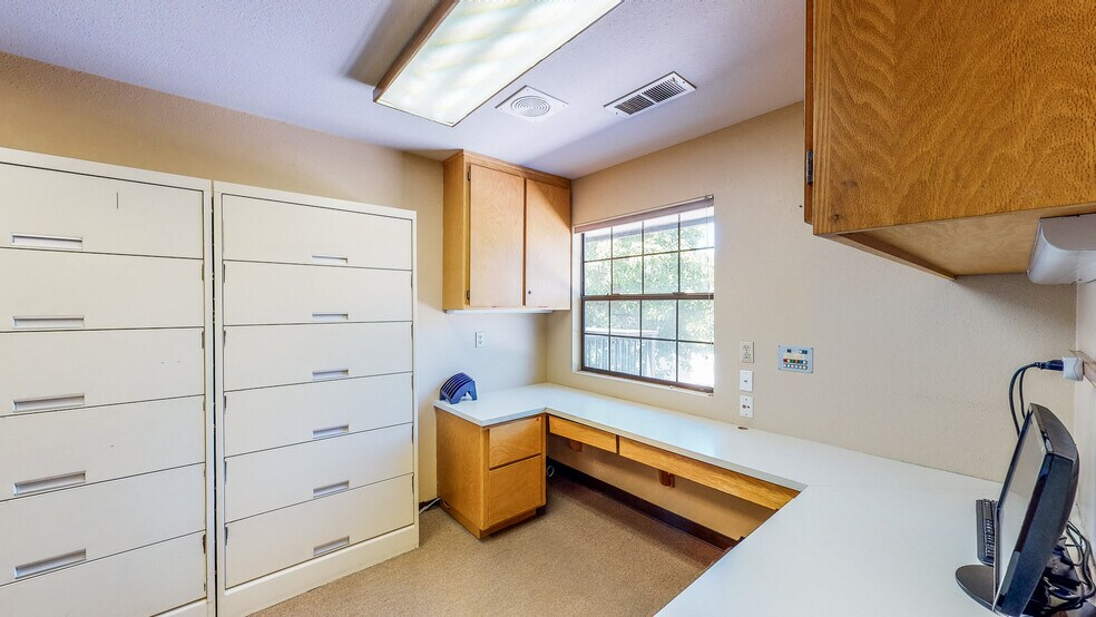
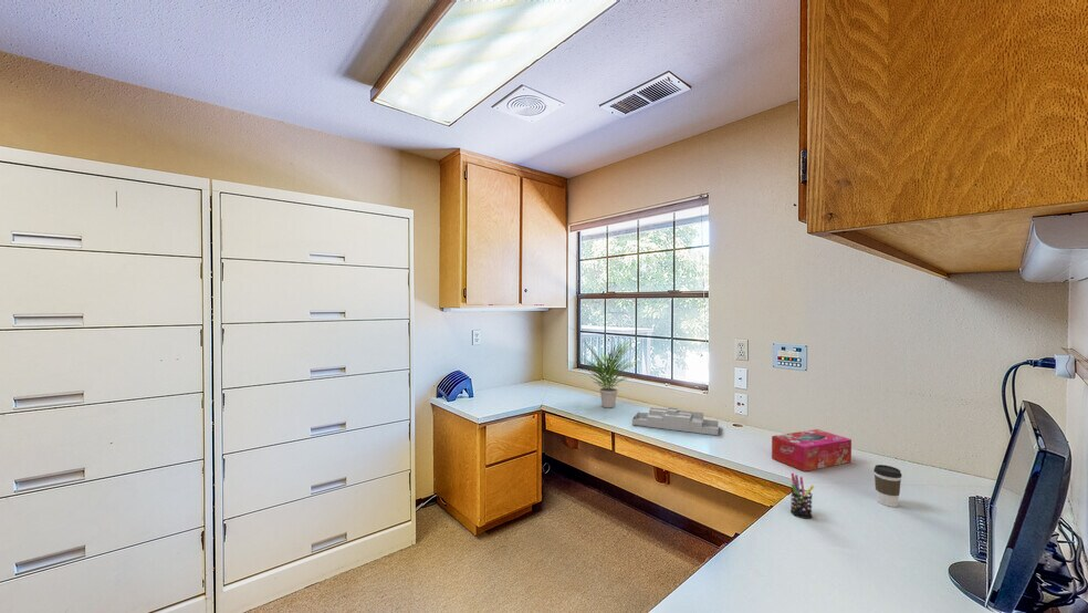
+ pen holder (798, 495)
+ tissue box (810, 448)
+ desk organizer (674, 418)
+ coffee cup (887, 486)
+ potted plant (607, 373)
